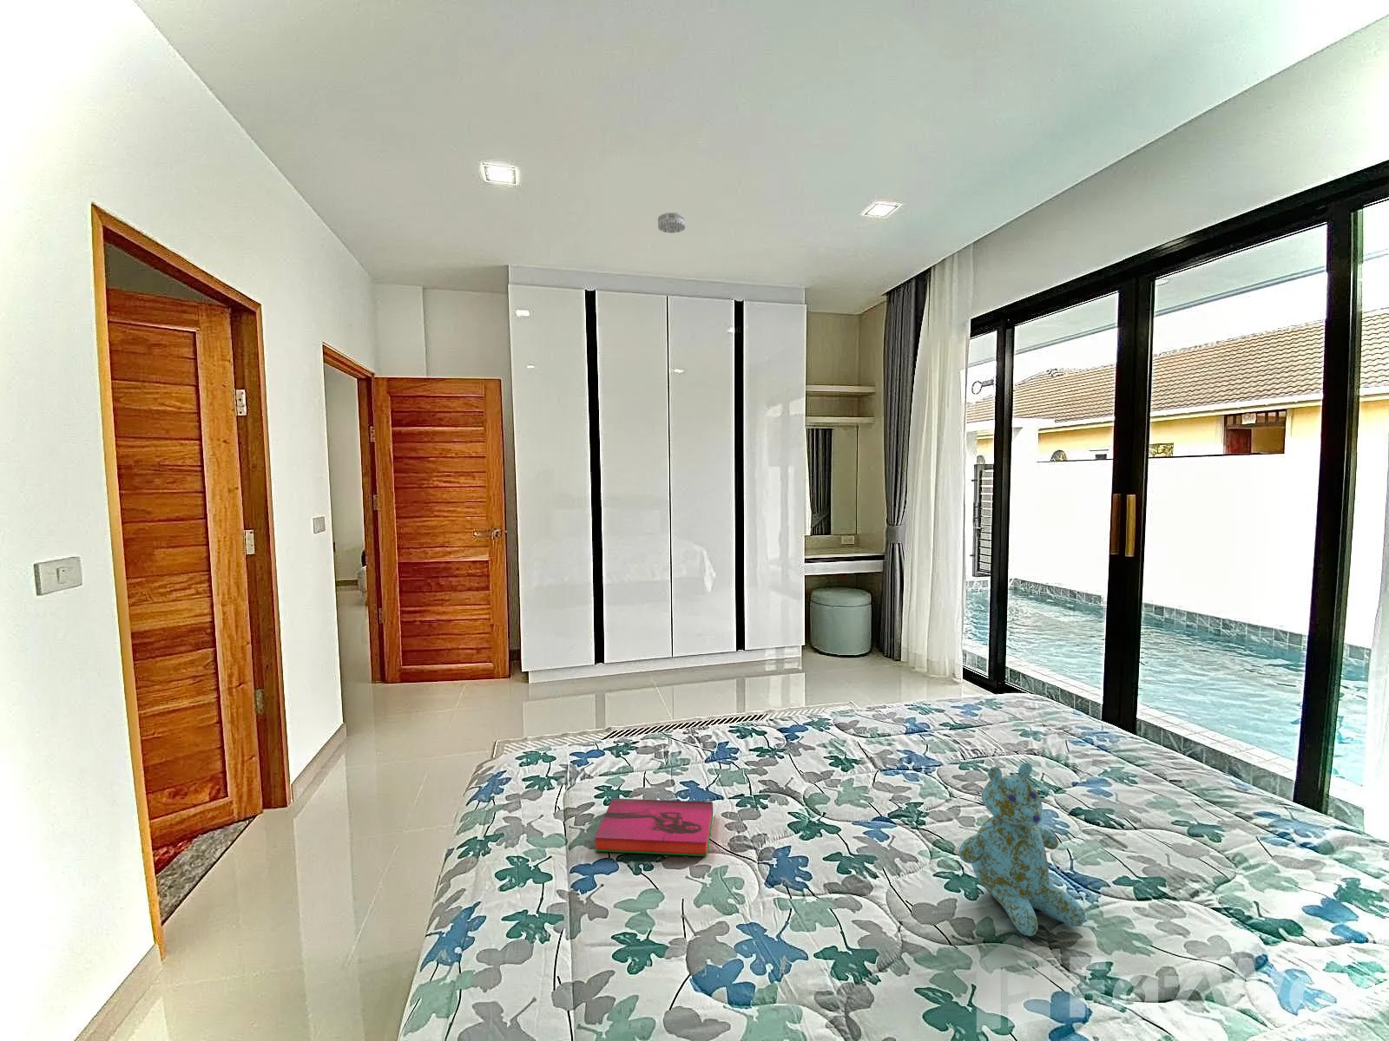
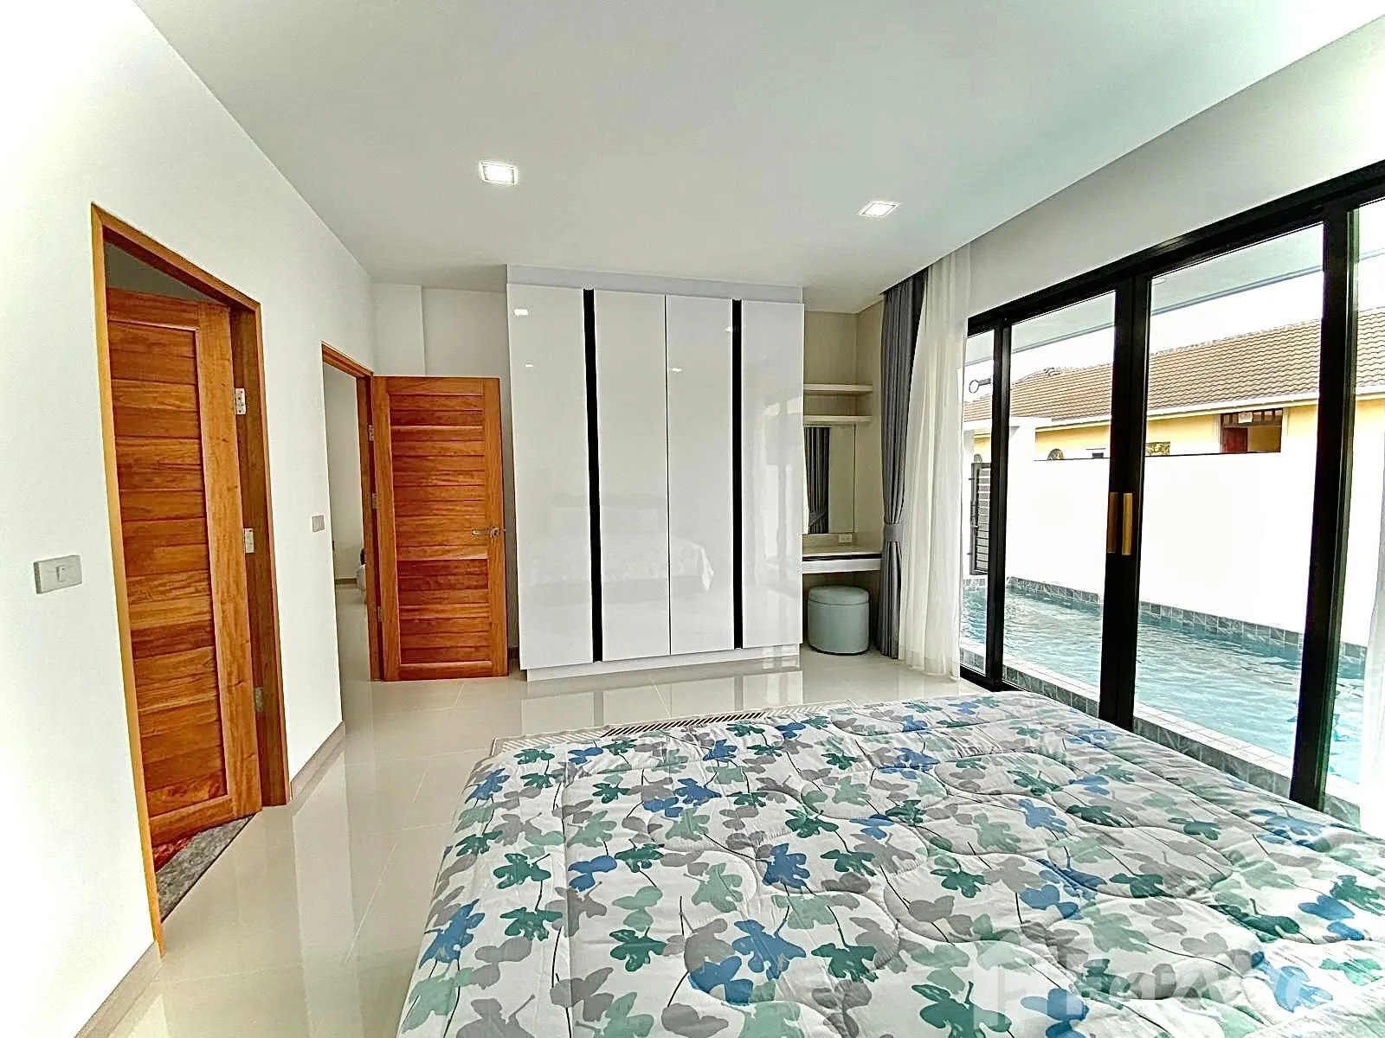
- smoke detector (672, 222)
- hardback book (656, 824)
- stuffed bear (1024, 840)
